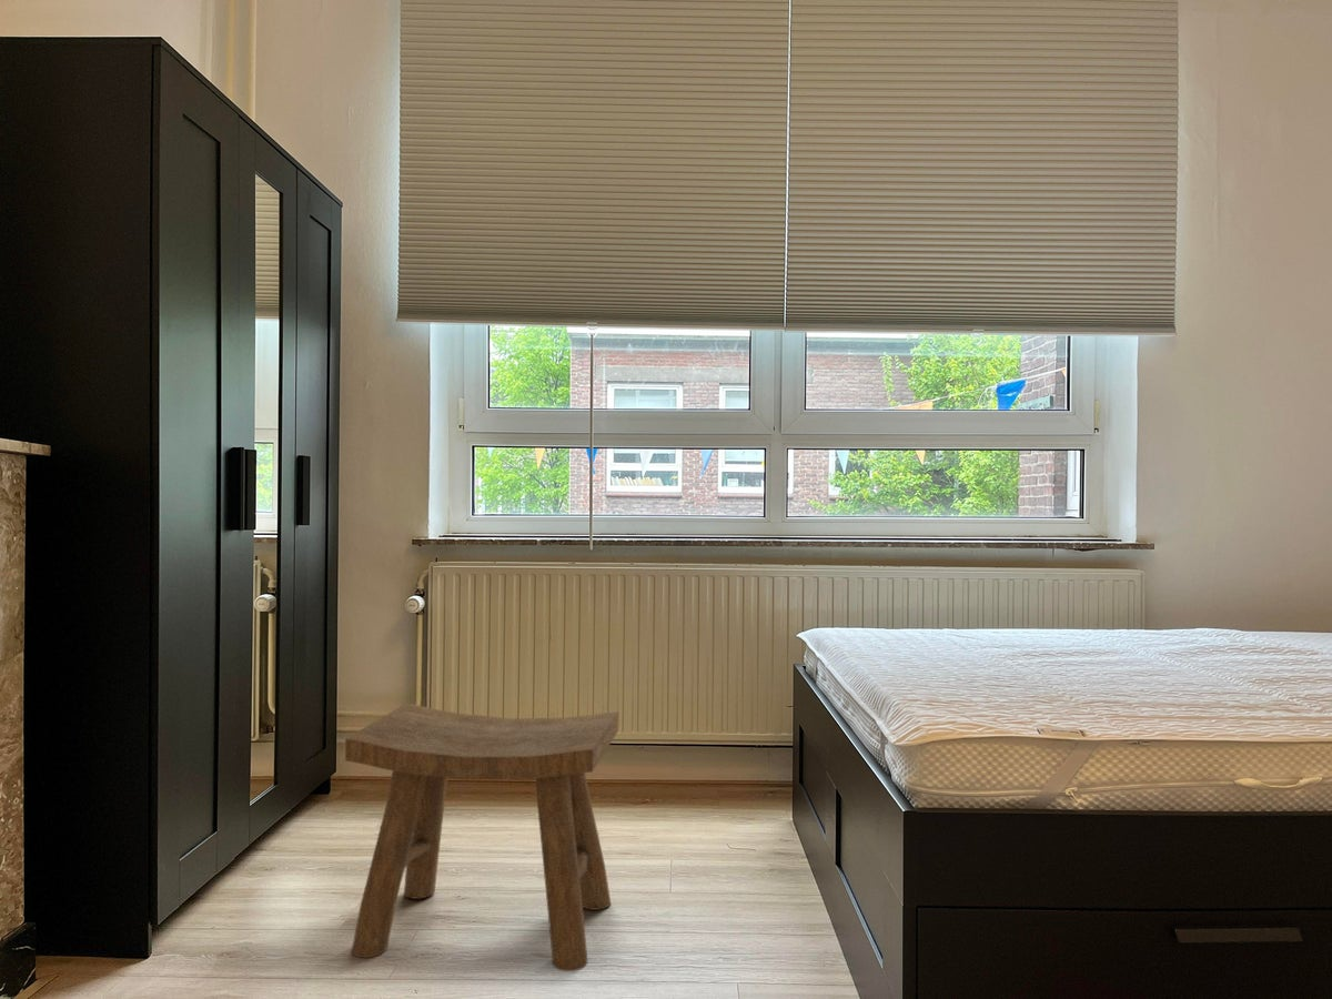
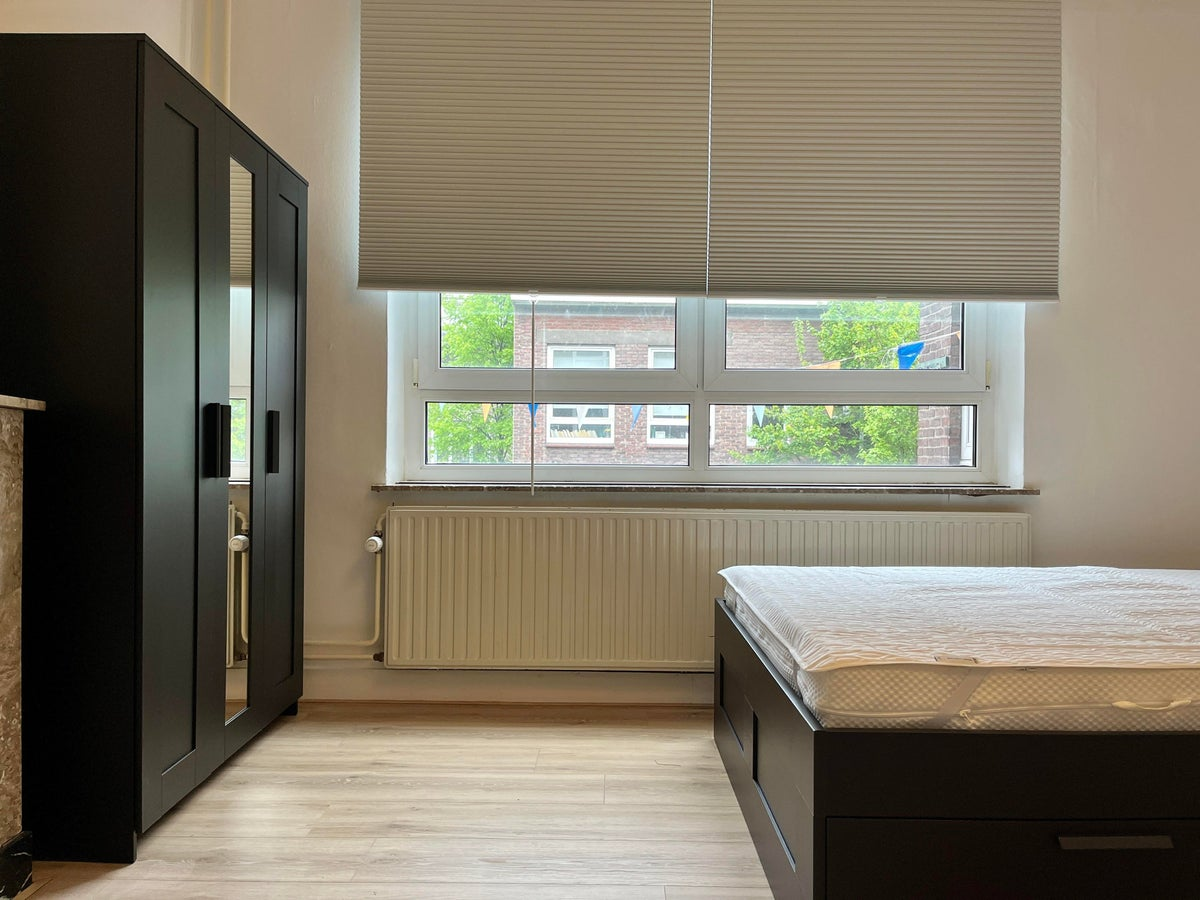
- stool (490, 778)
